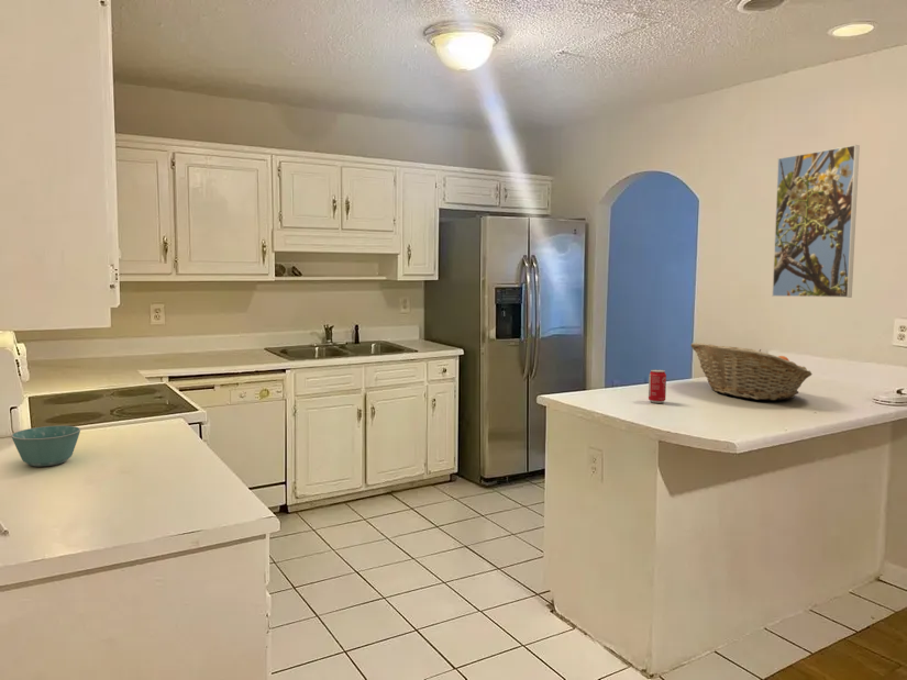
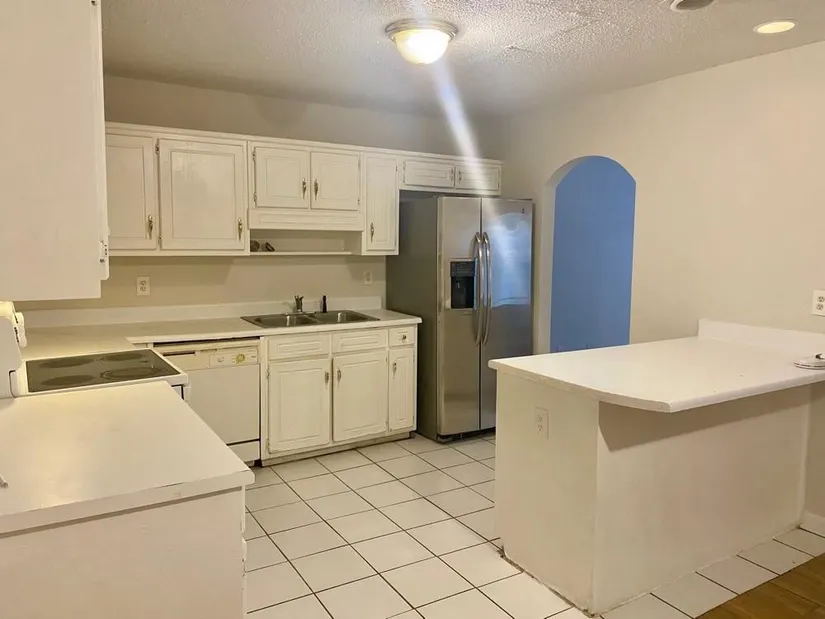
- bowl (46, 446)
- beverage can (656, 386)
- fruit basket (748, 368)
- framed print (812, 224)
